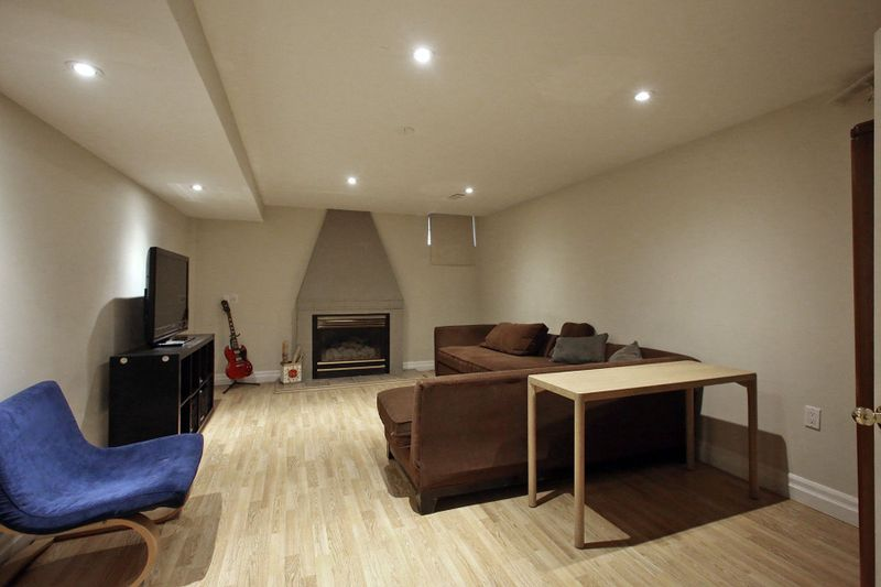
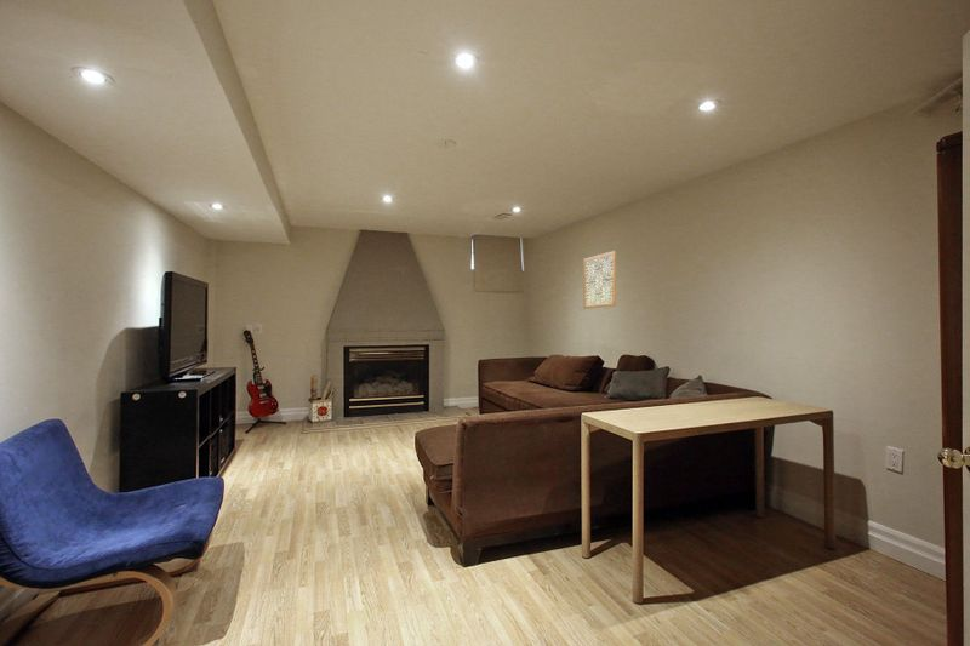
+ wall art (599, 280)
